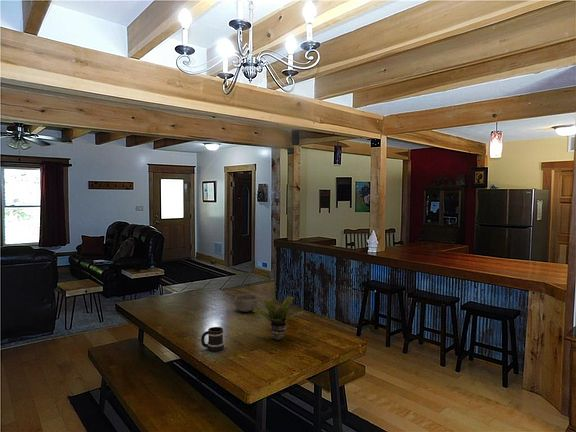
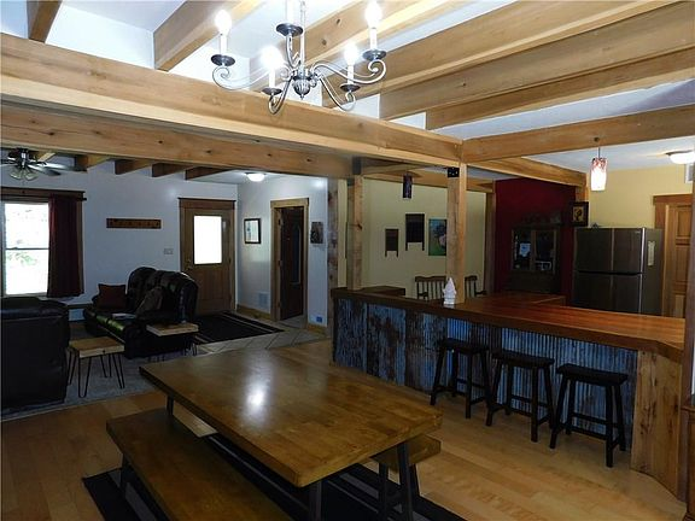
- potted plant (277, 318)
- bowl (246, 303)
- mug (212, 339)
